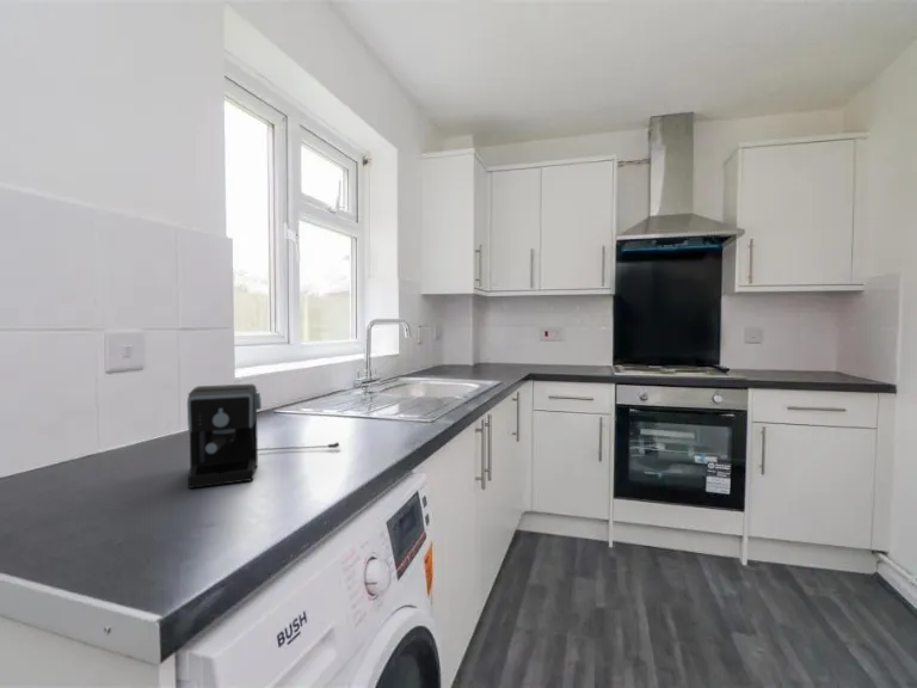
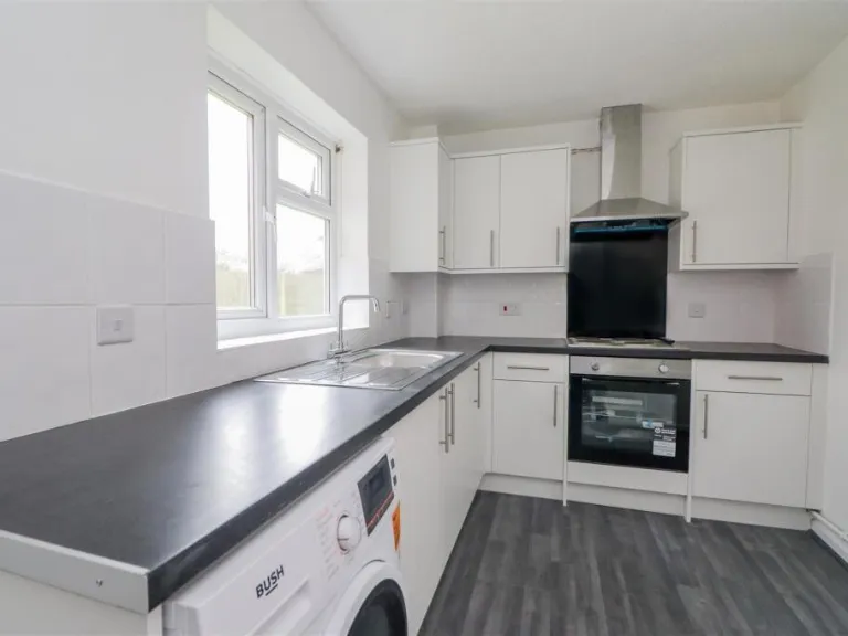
- coffee maker (256, 425)
